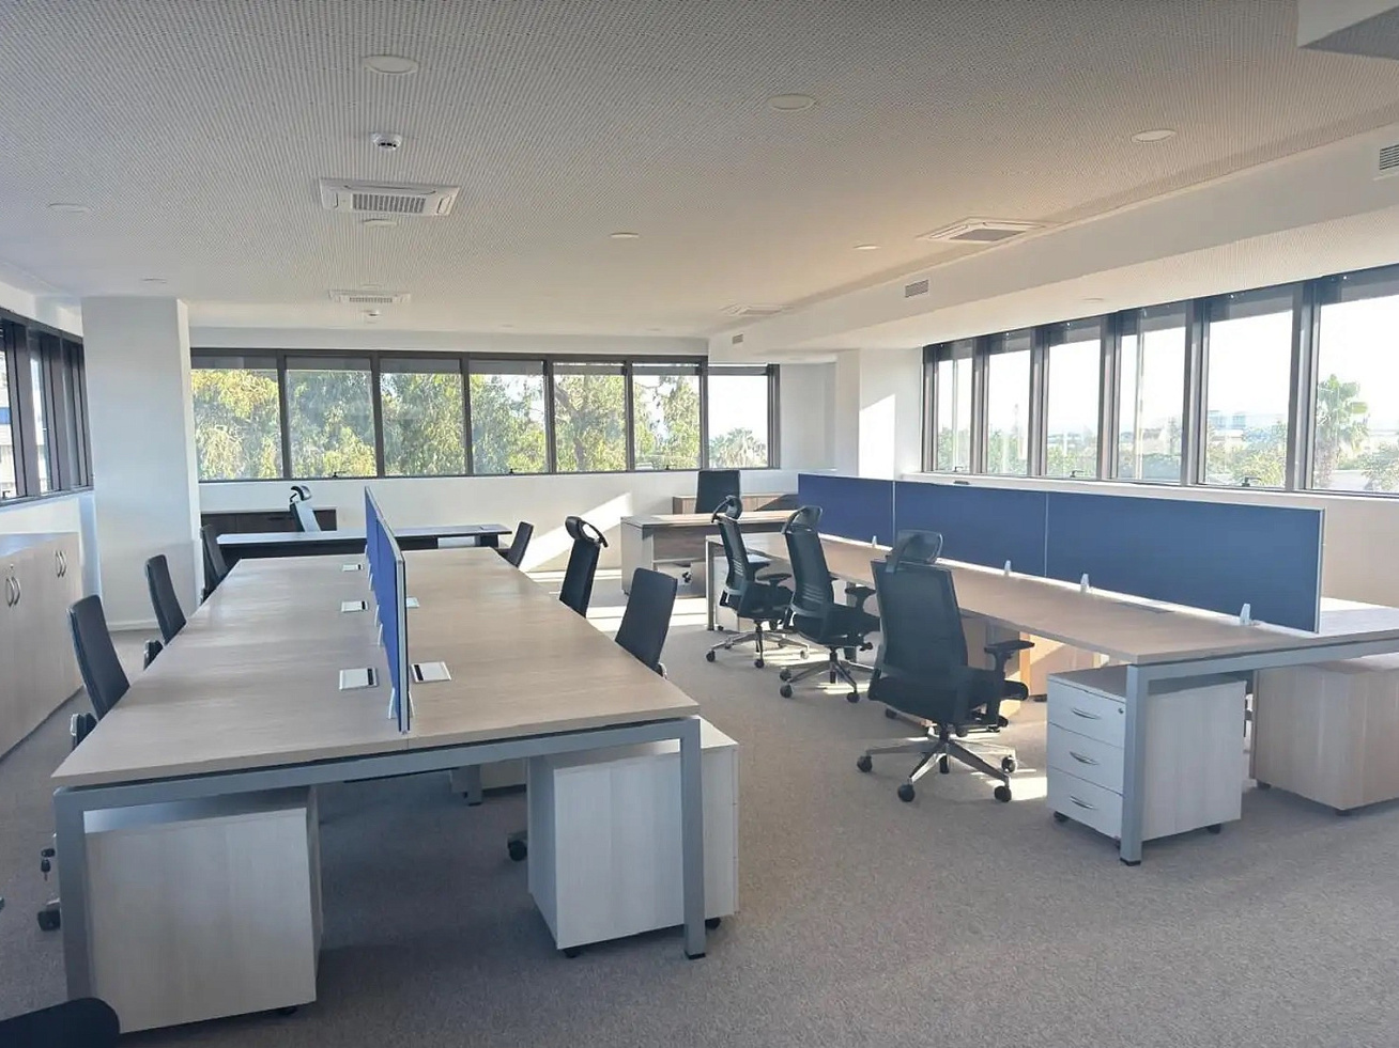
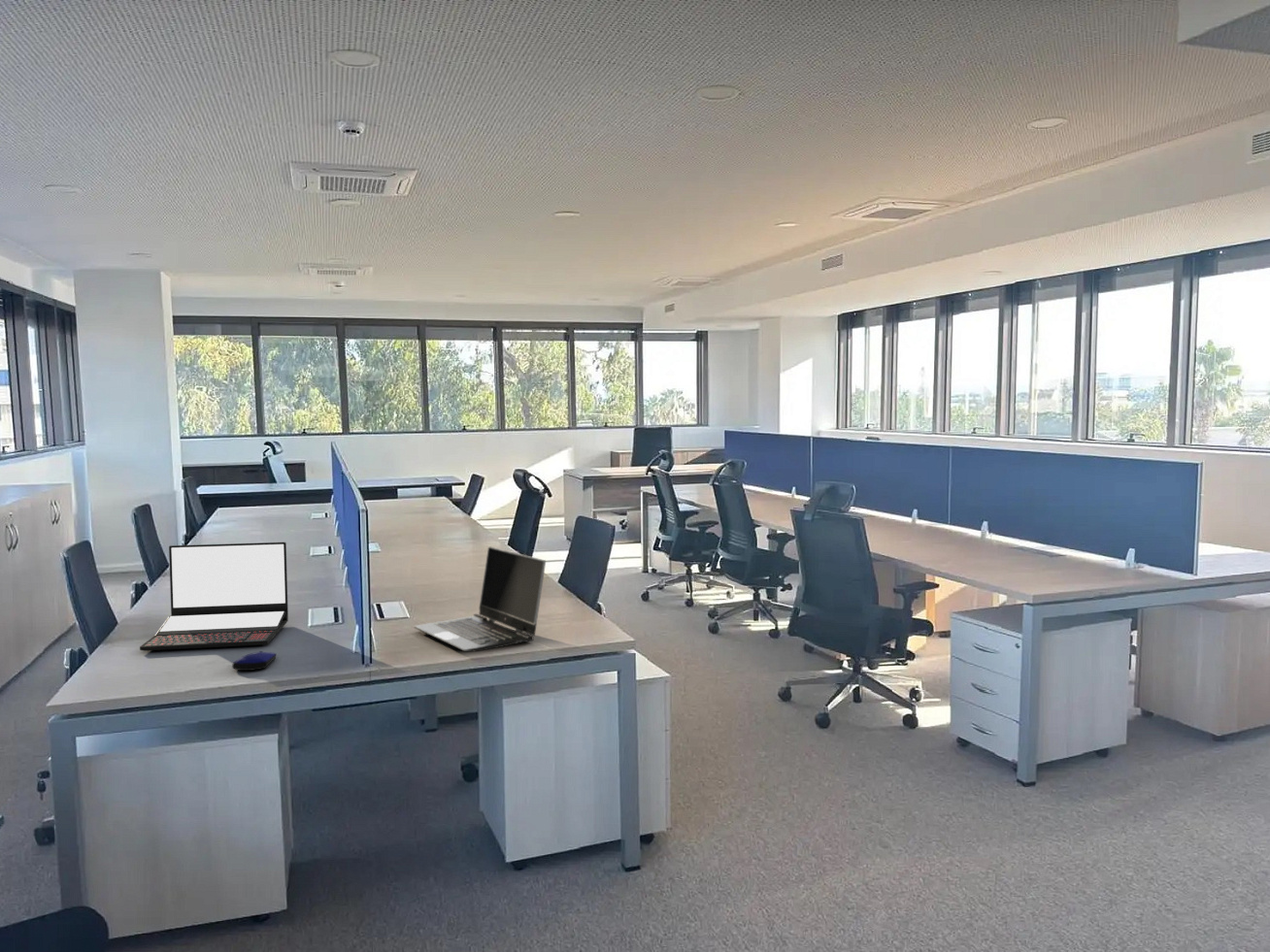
+ laptop (217, 594)
+ laptop computer (481, 596)
+ computer mouse (255, 658)
